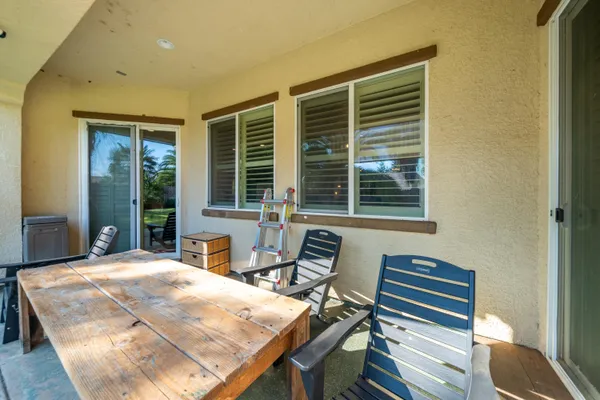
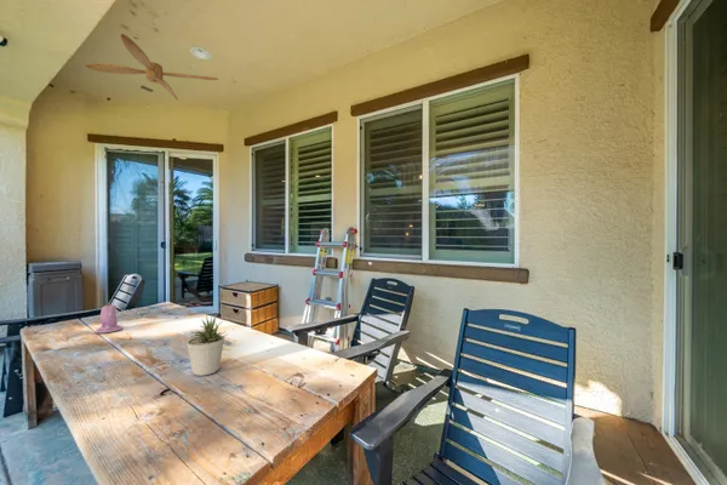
+ candle (109, 315)
+ potted plant (207, 343)
+ ceiling fan (154, 73)
